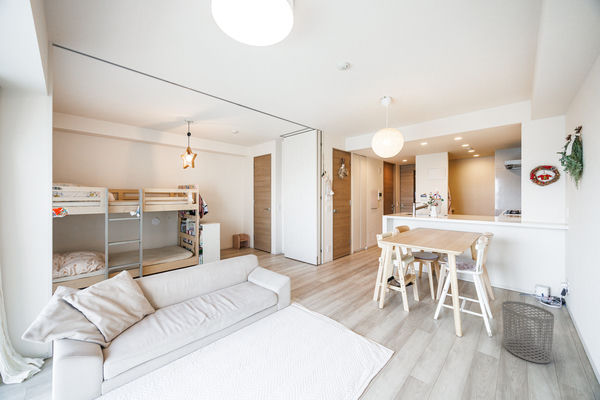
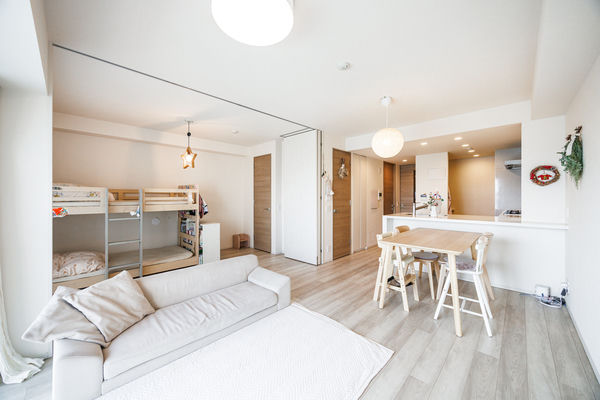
- waste bin (526, 331)
